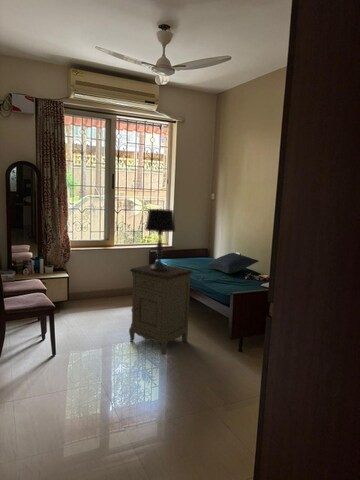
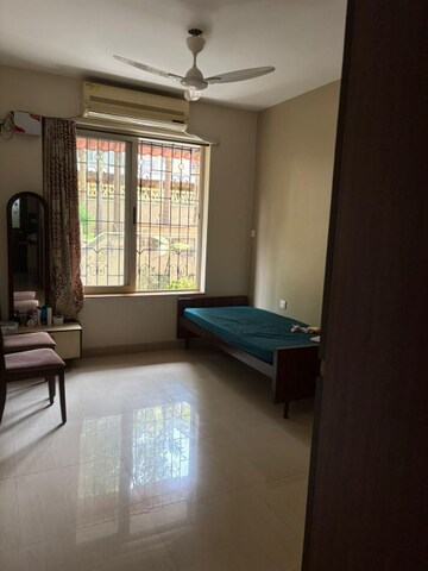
- pillow (231, 262)
- table lamp (159, 239)
- nightstand (157, 306)
